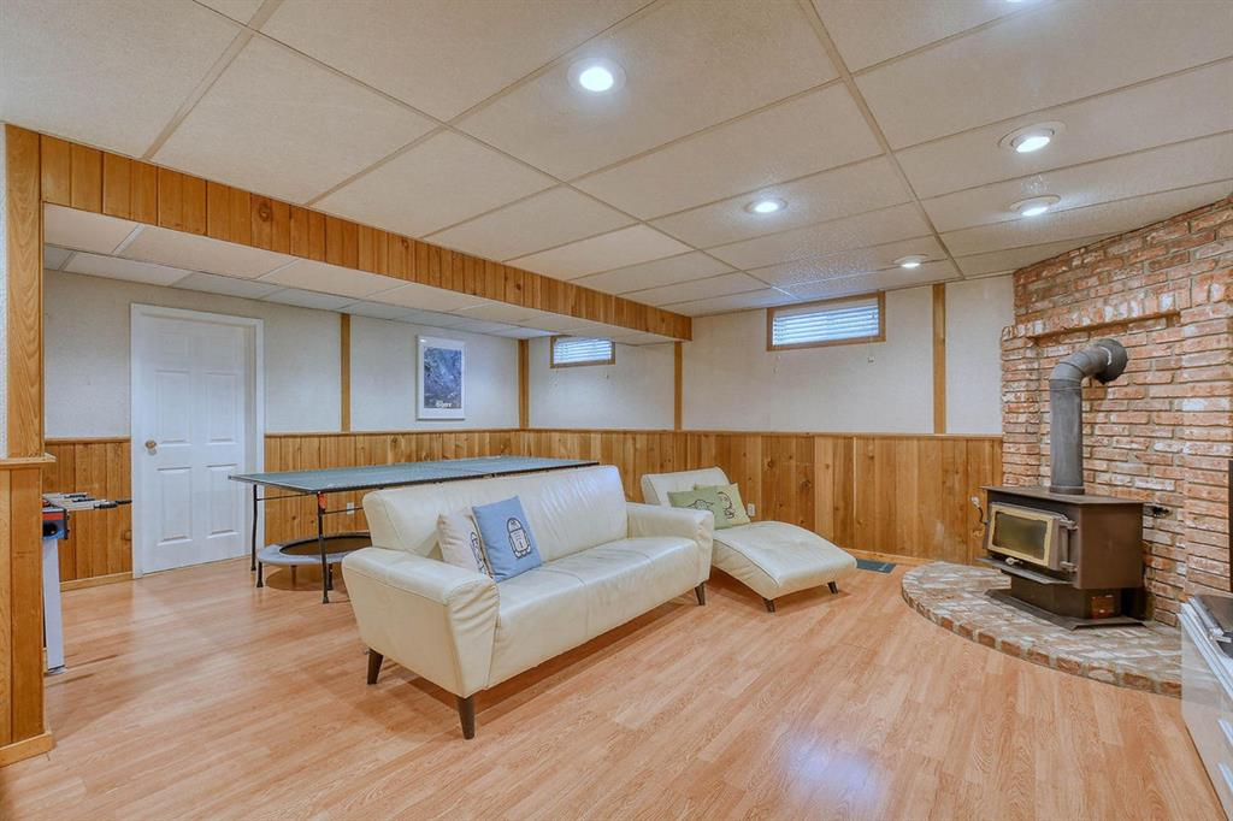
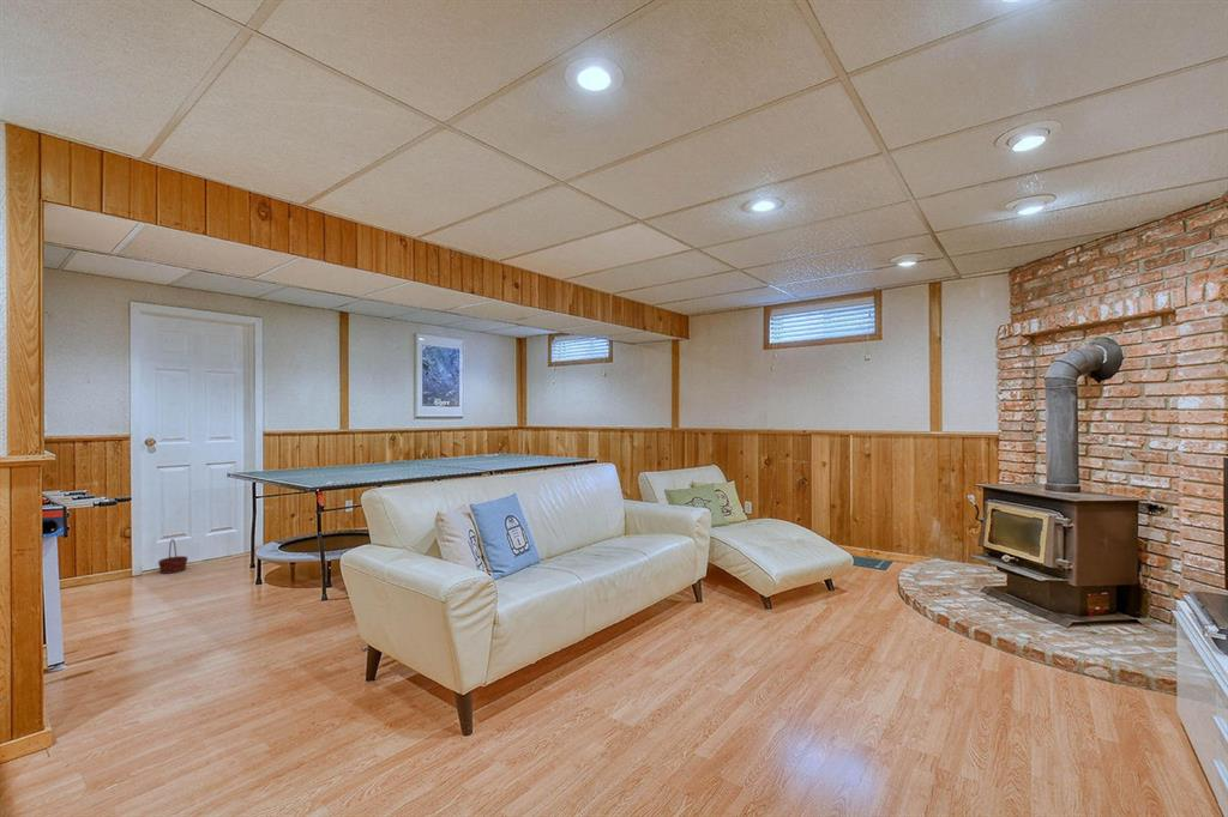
+ basket (175, 555)
